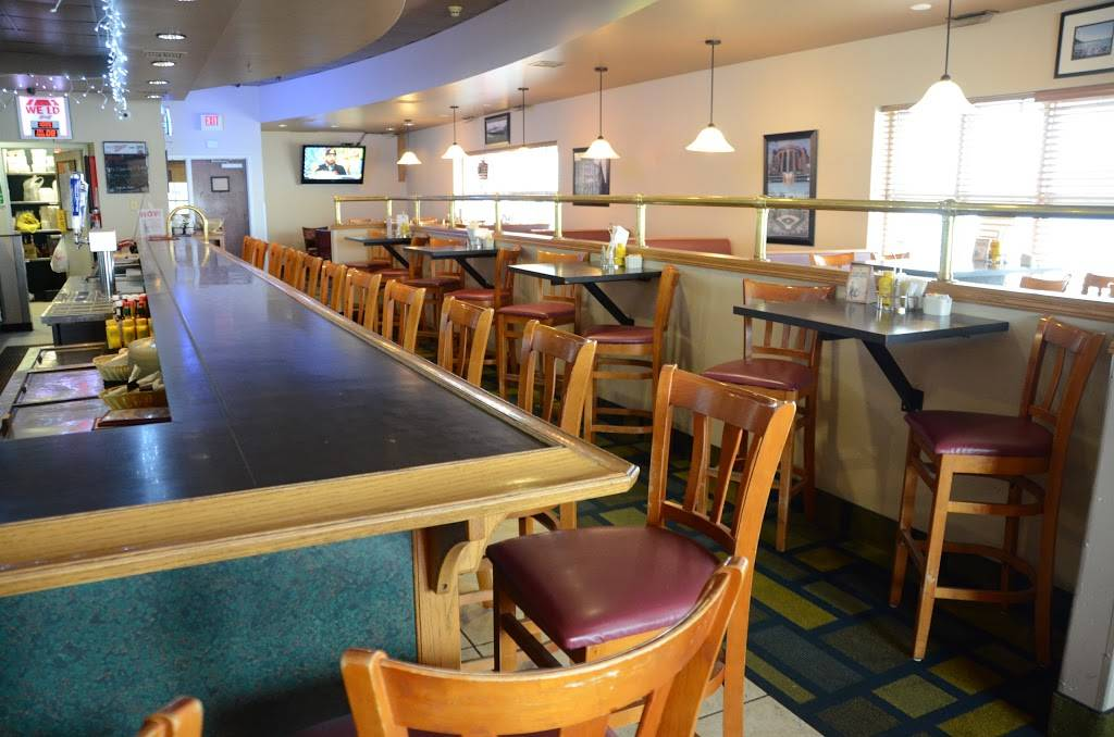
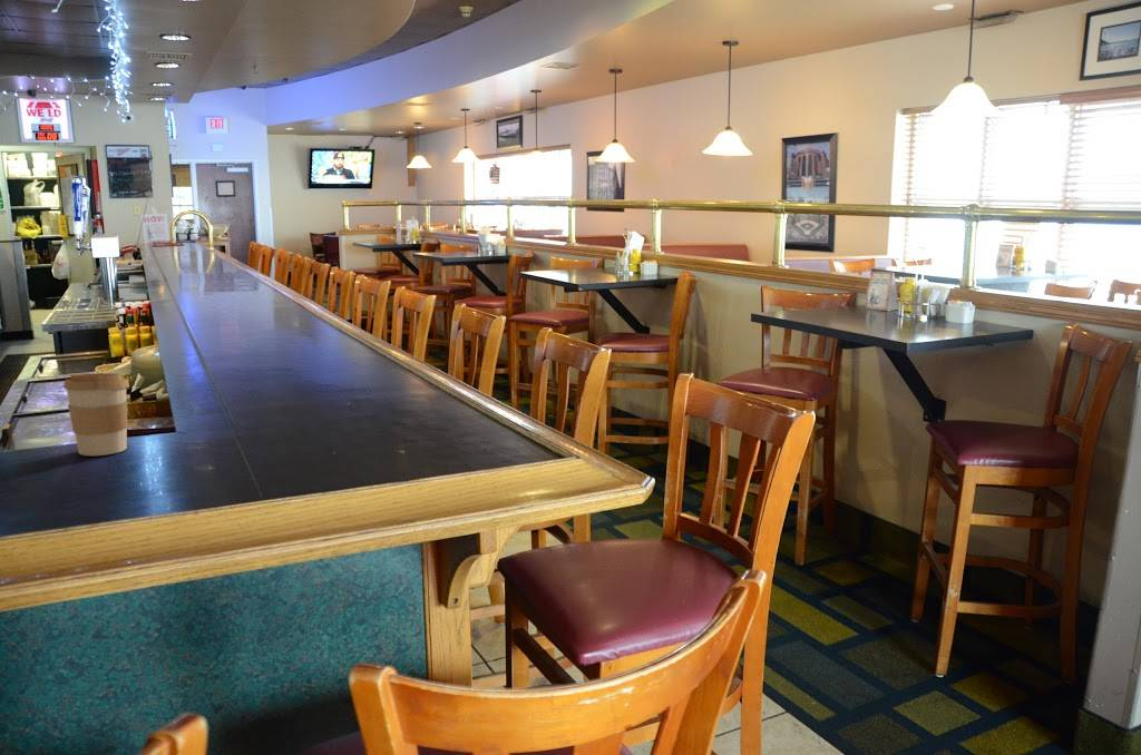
+ coffee cup (99, 411)
